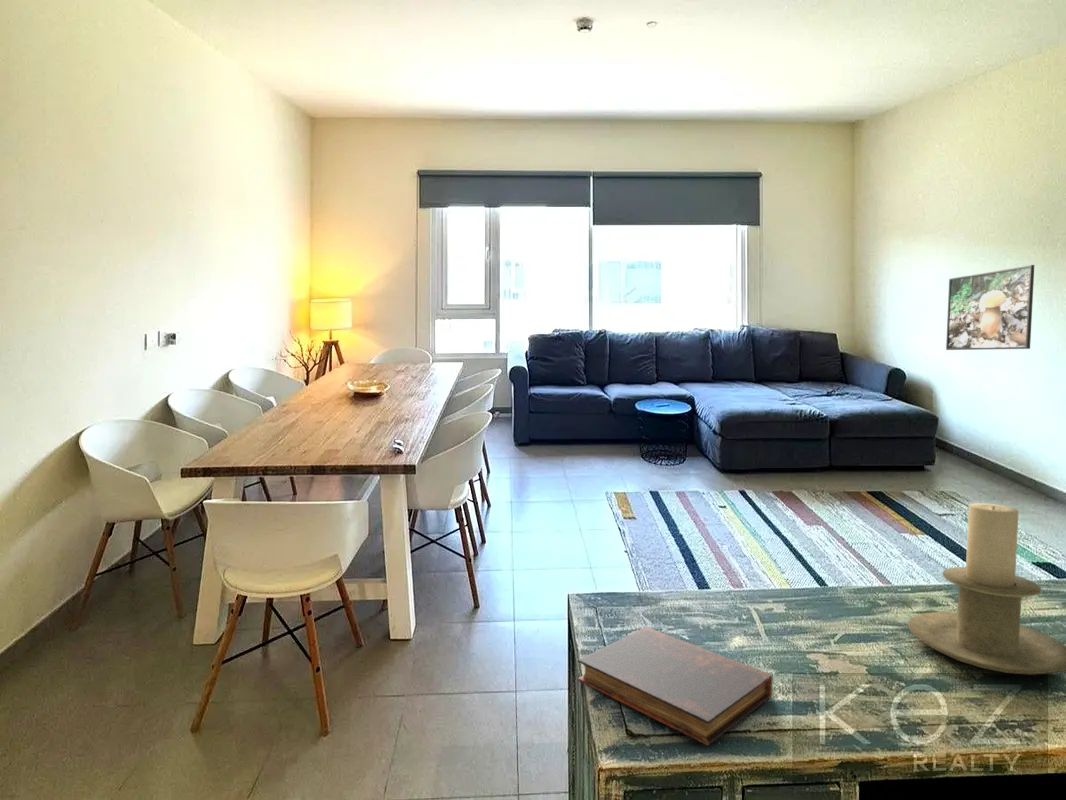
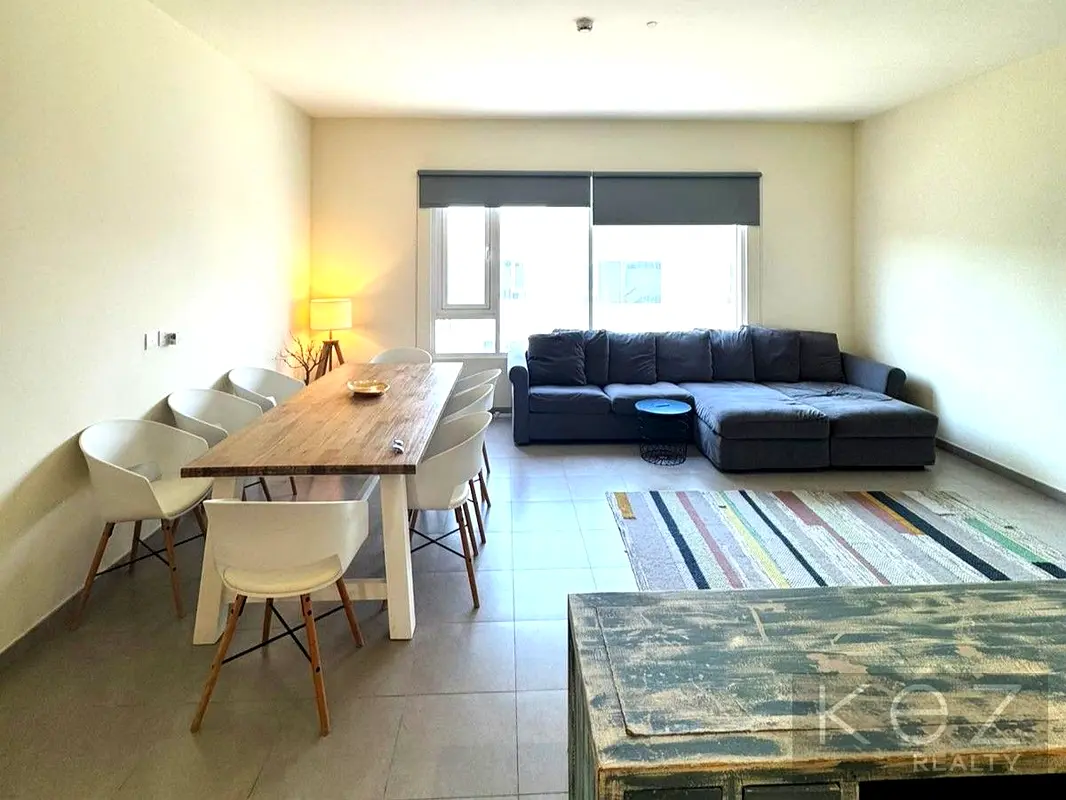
- book (672, 677)
- candle holder (990, 577)
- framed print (986, 311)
